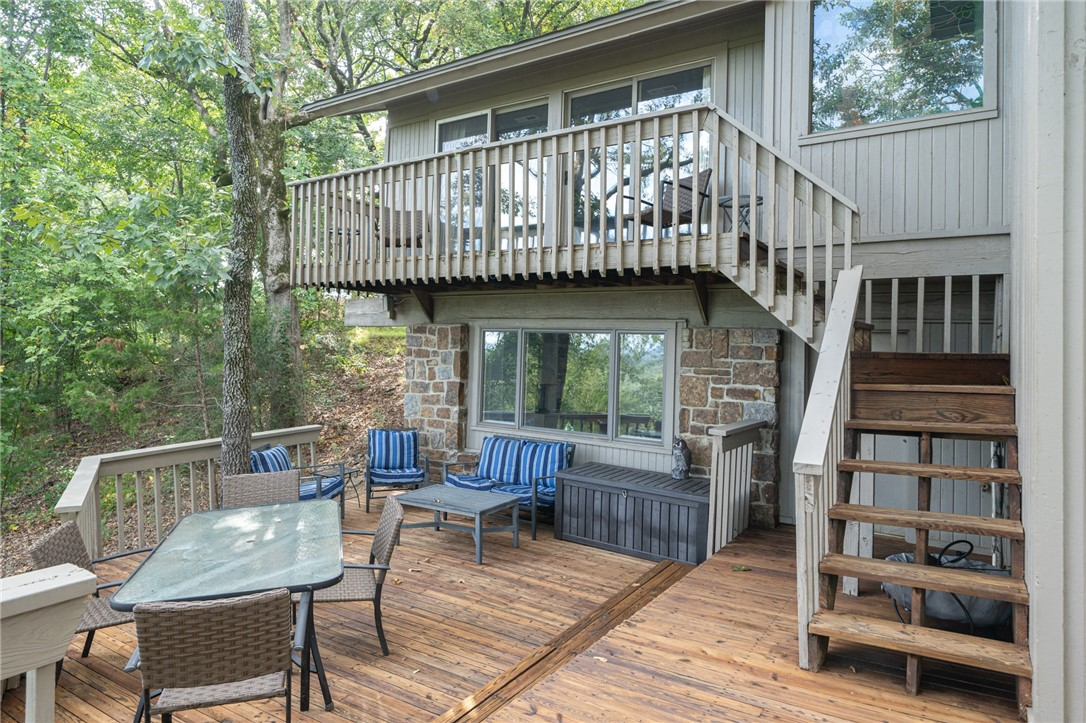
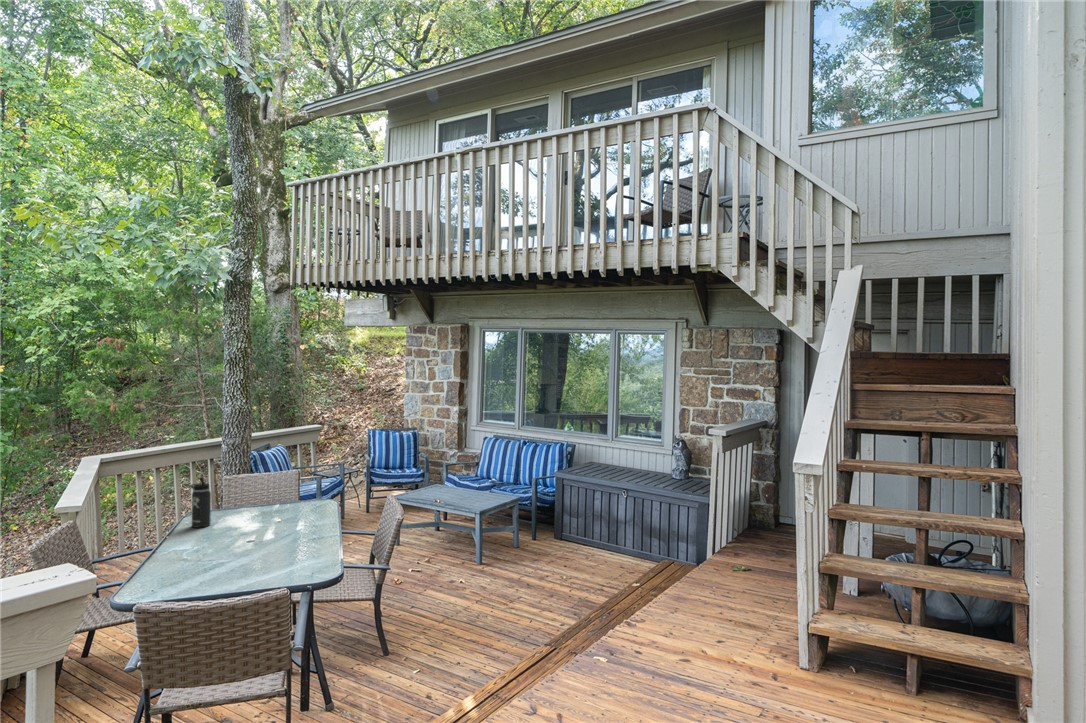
+ thermos bottle (199, 501)
